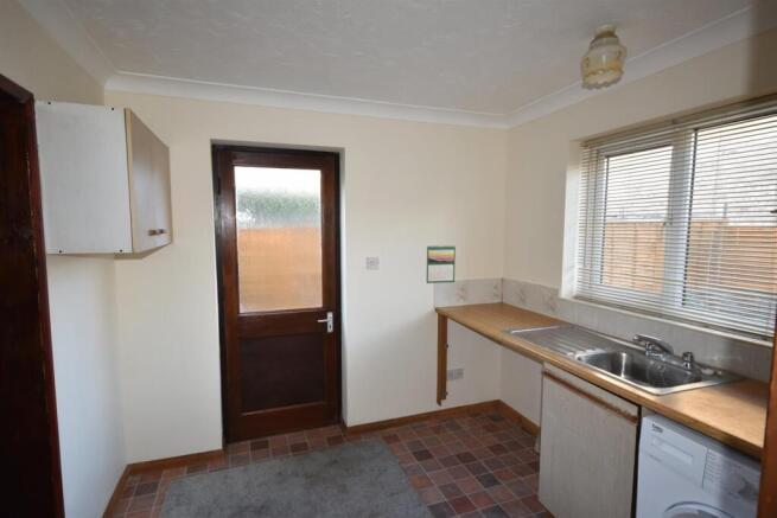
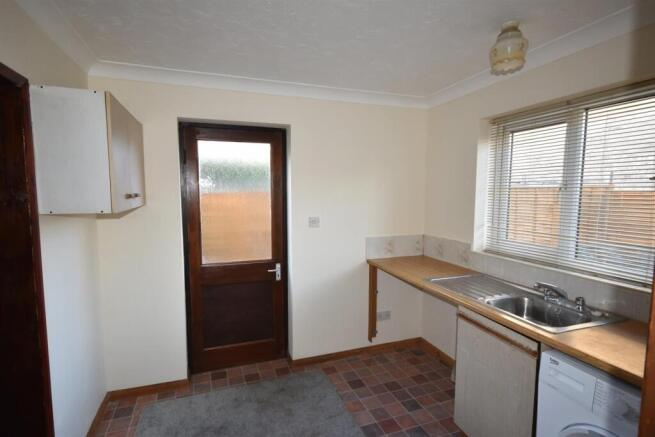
- calendar (440, 263)
